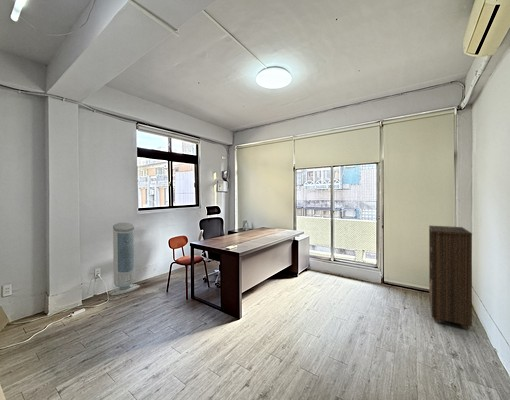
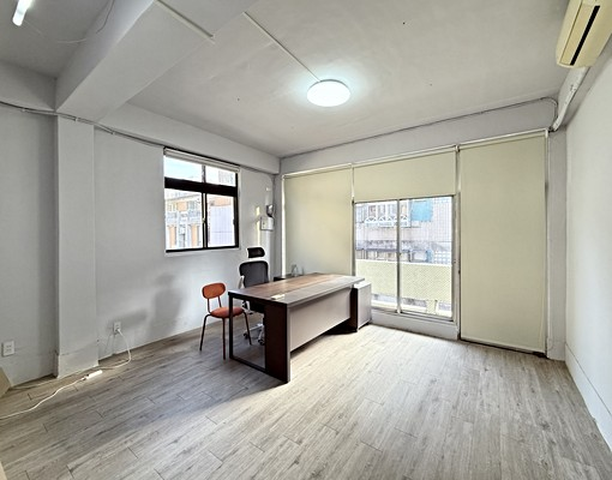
- air purifier (124, 256)
- bookshelf (448, 272)
